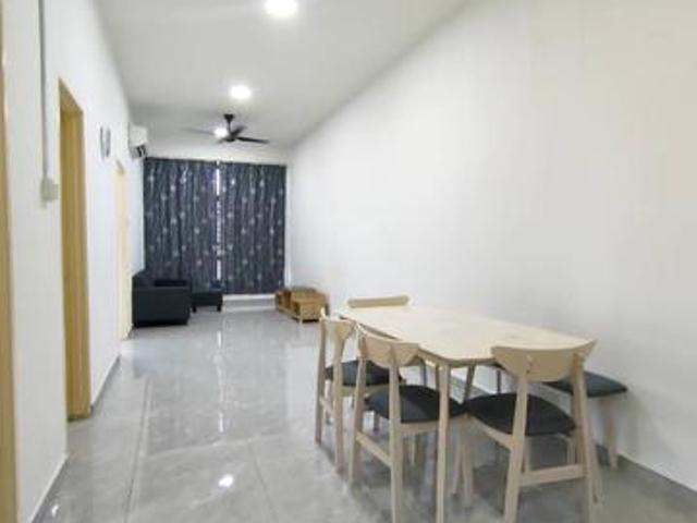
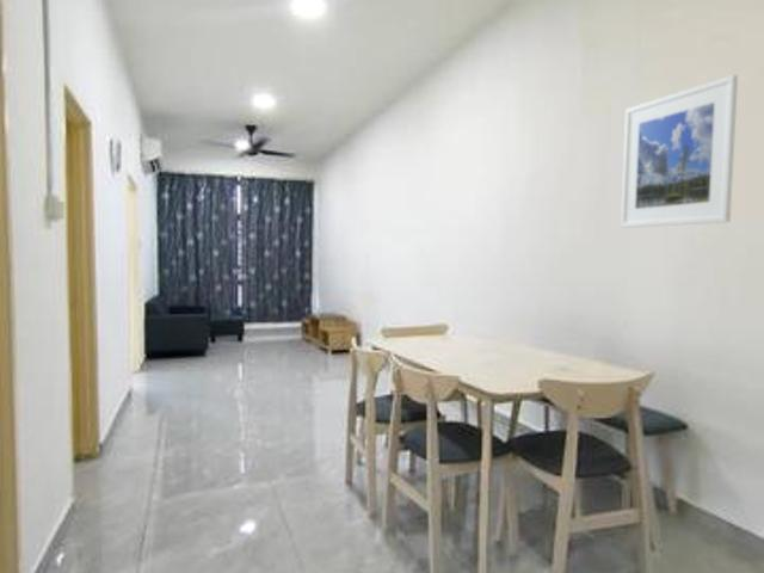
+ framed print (672, 159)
